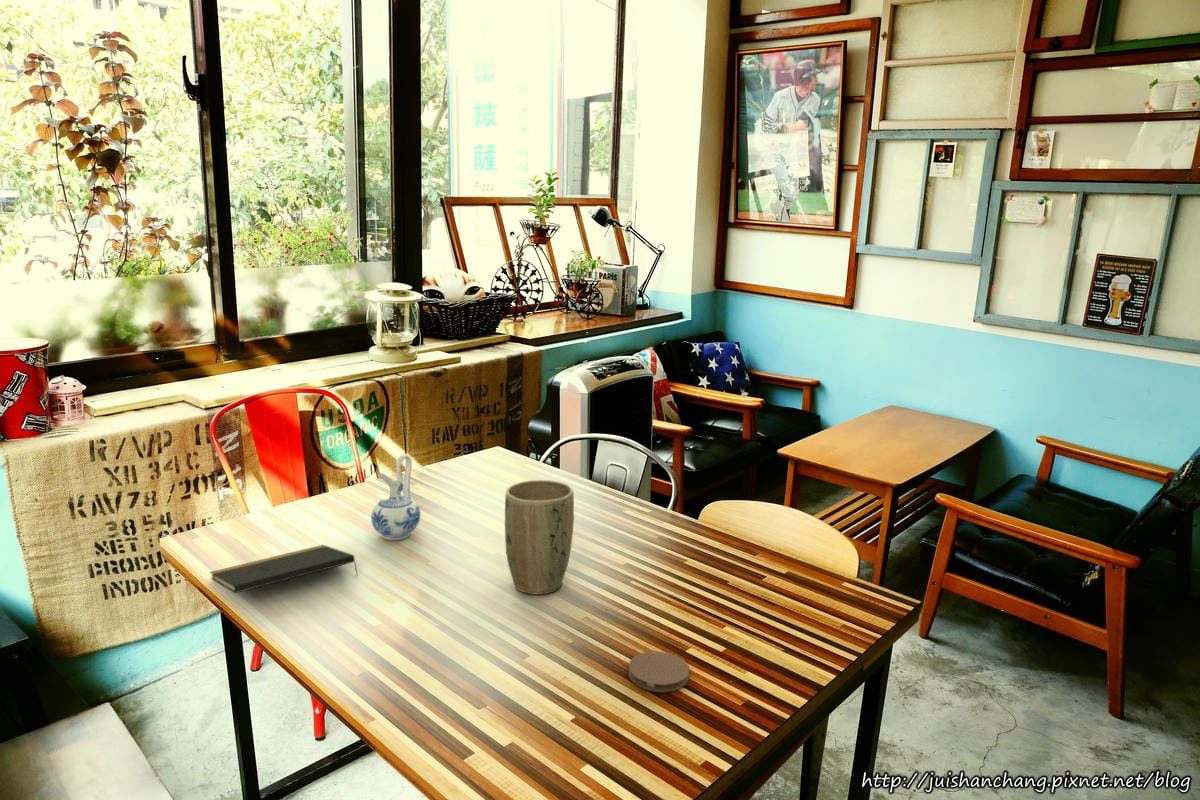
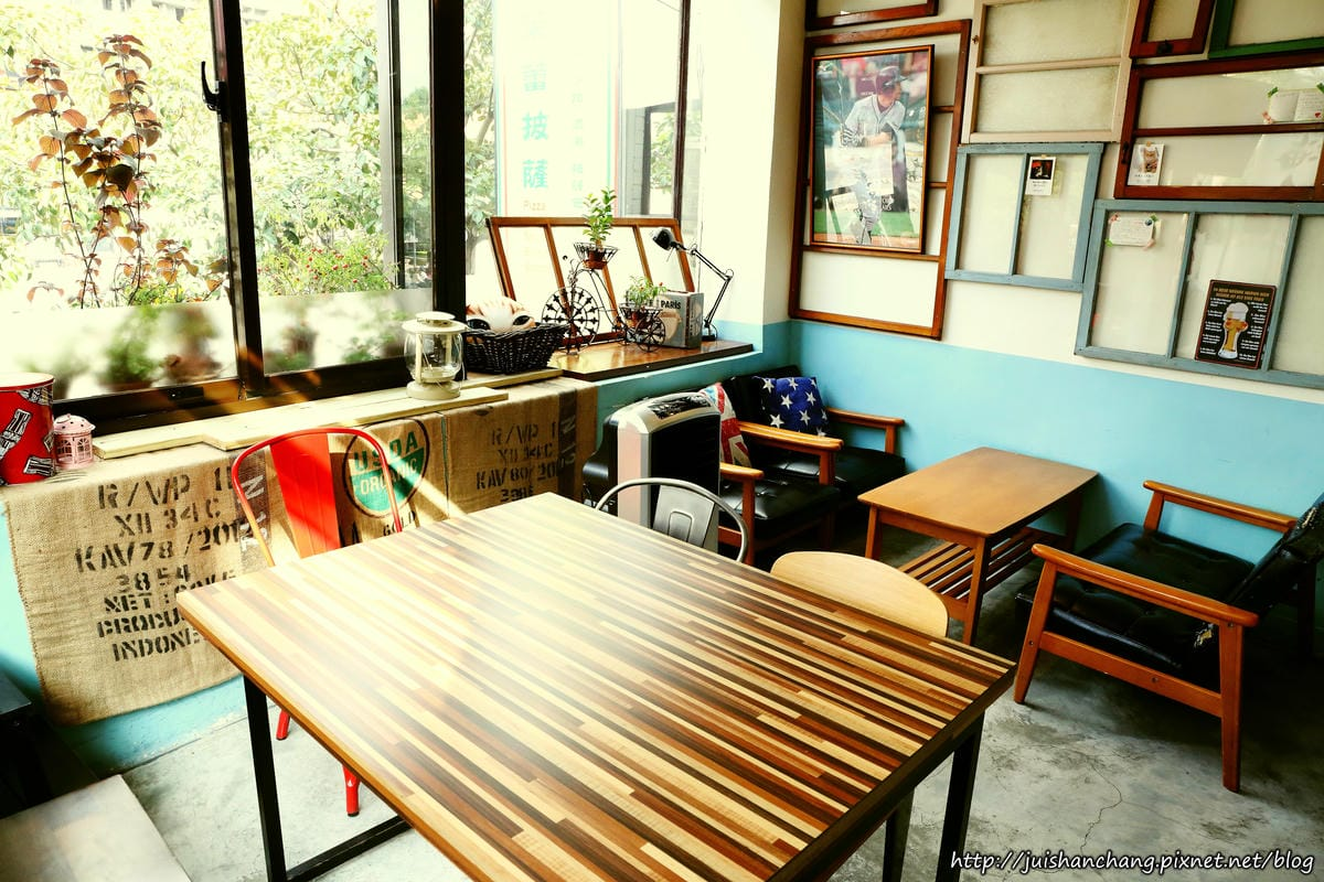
- plant pot (539, 537)
- notepad (282, 567)
- ceramic pitcher (395, 497)
- coaster (658, 670)
